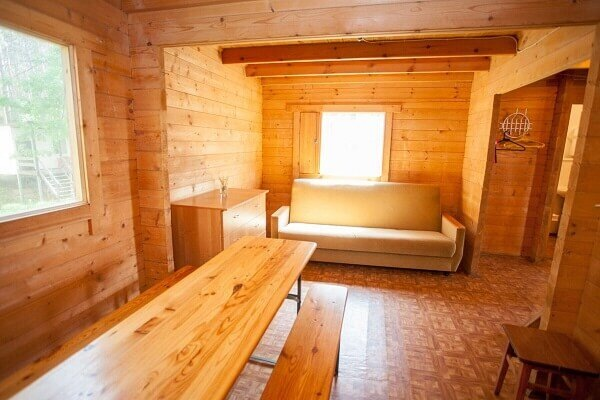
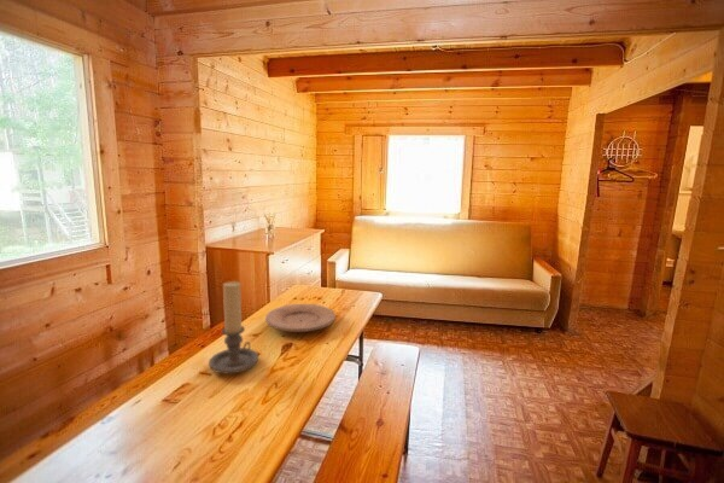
+ plate (300, 319)
+ candle holder (235, 322)
